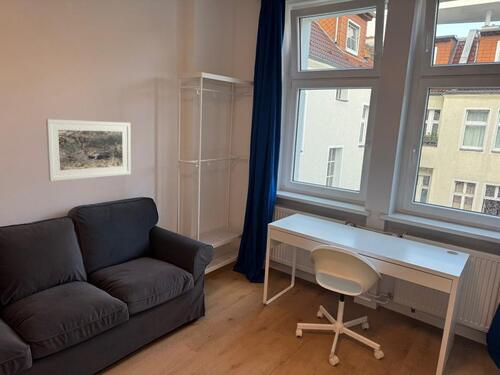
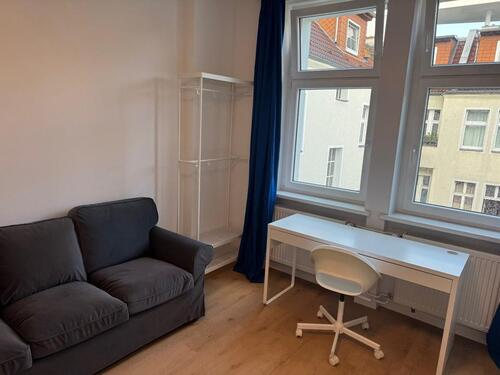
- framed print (92, 149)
